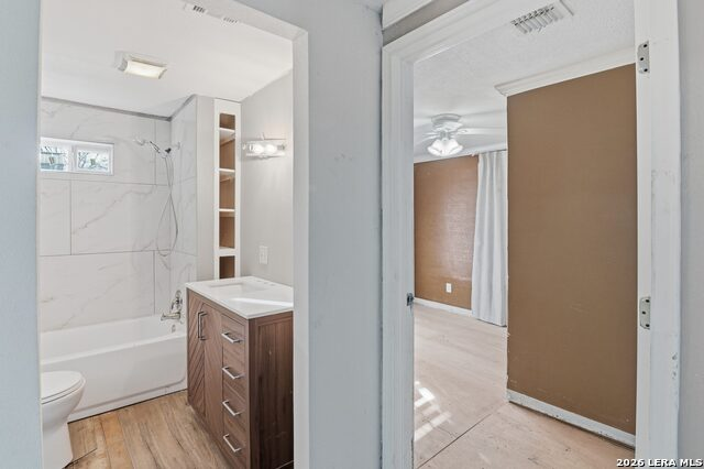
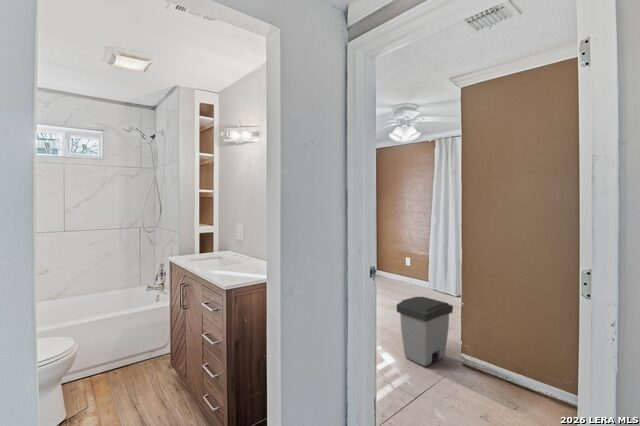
+ trash can (423, 329)
